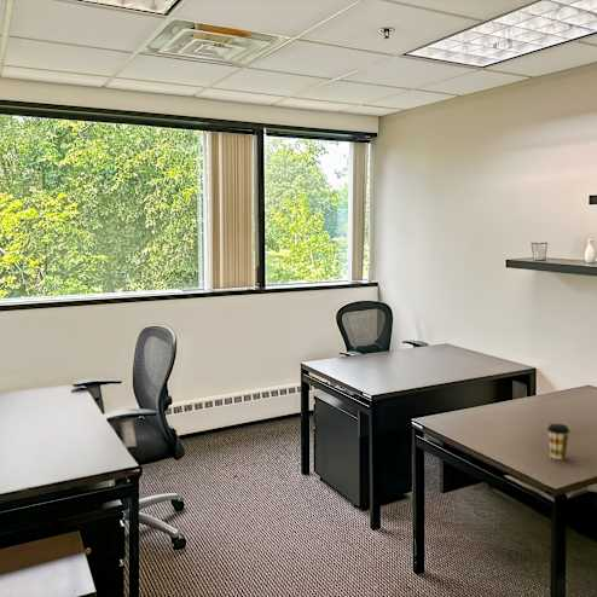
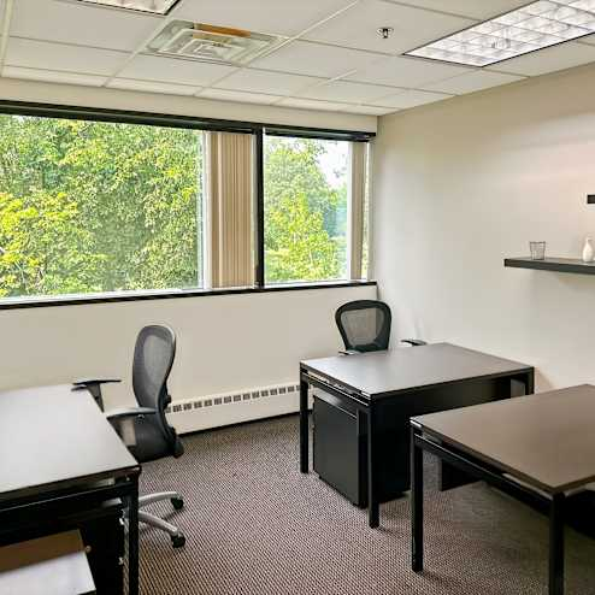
- coffee cup (557, 441)
